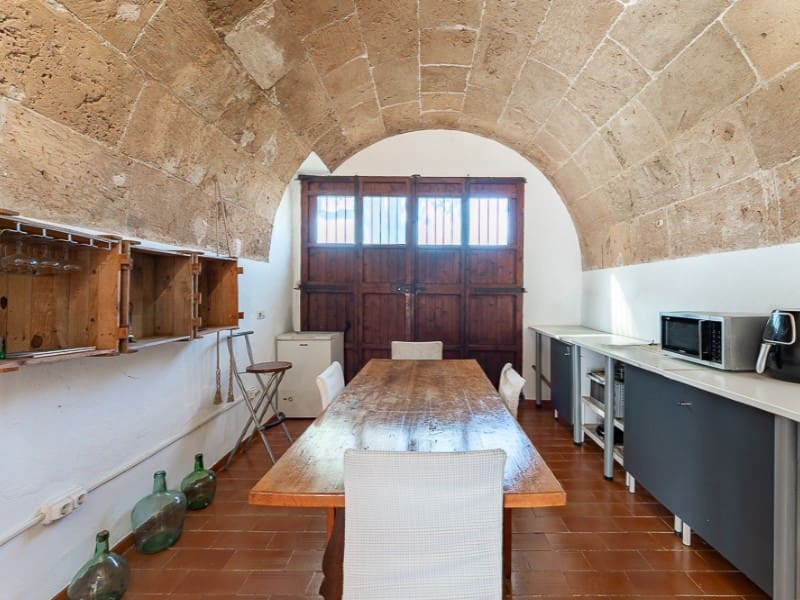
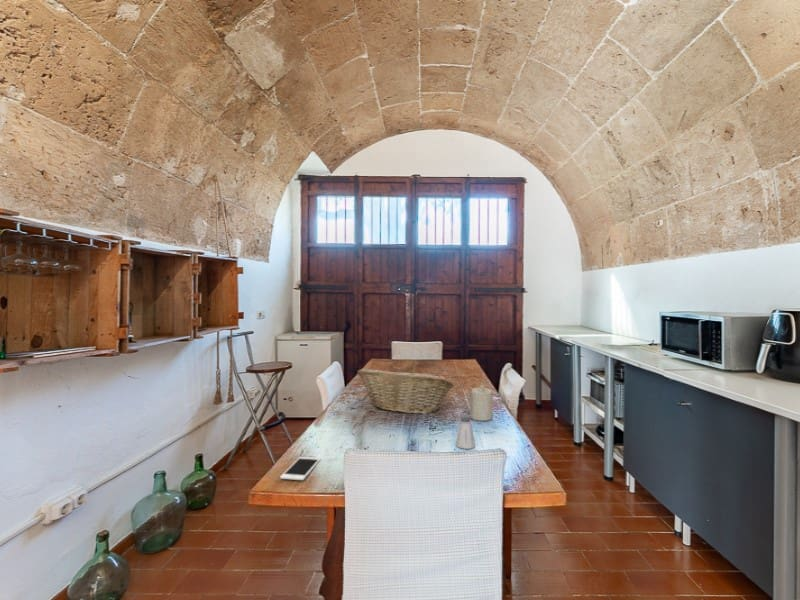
+ cell phone (301, 467)
+ candle (481, 400)
+ fruit basket (404, 386)
+ saltshaker (465, 432)
